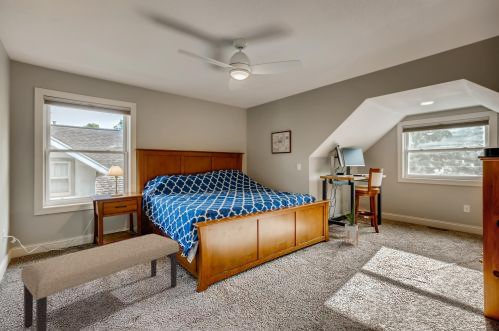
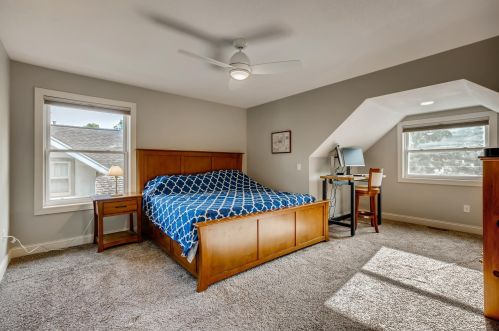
- bench (110, 274)
- house plant (352, 219)
